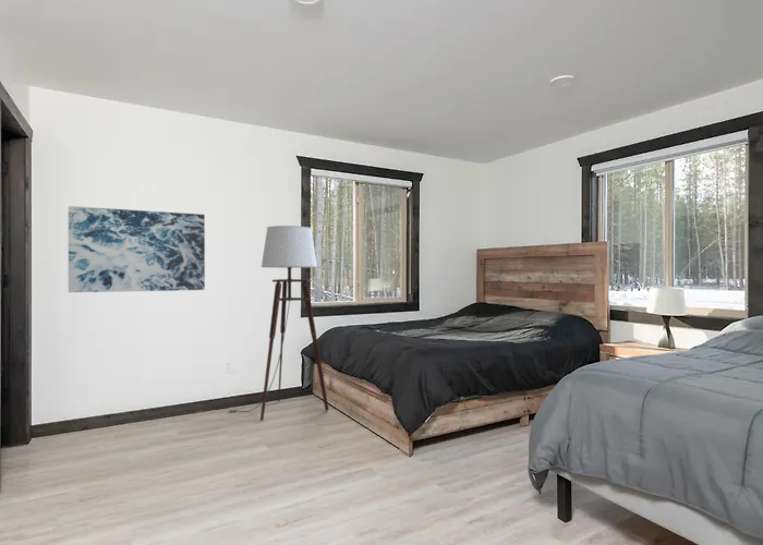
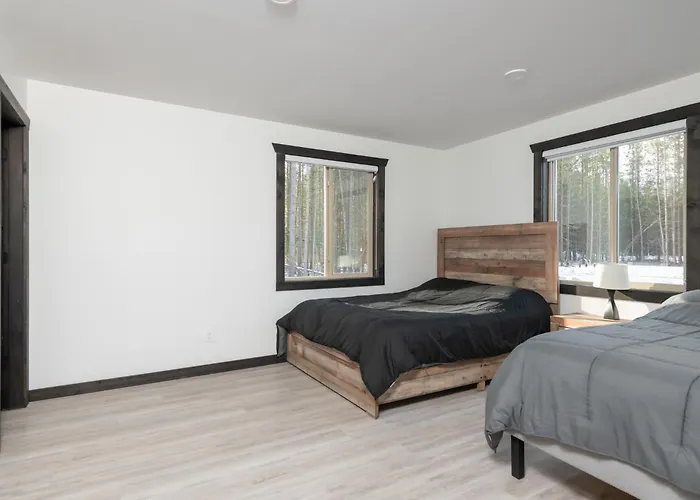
- floor lamp (276, 319)
- wall art (141, 251)
